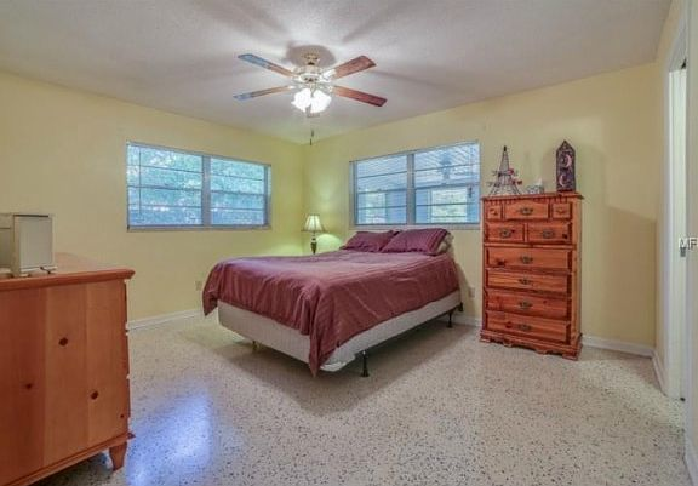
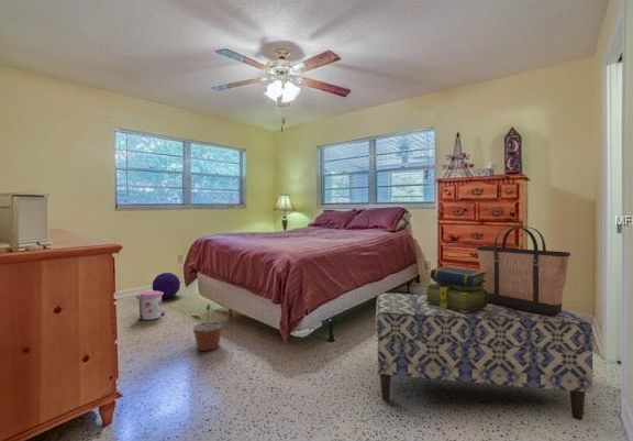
+ shopping bag (519, 266)
+ decorative ball (166, 285)
+ stack of books (457, 287)
+ bench (466, 346)
+ potted plant (208, 323)
+ trash can (151, 304)
